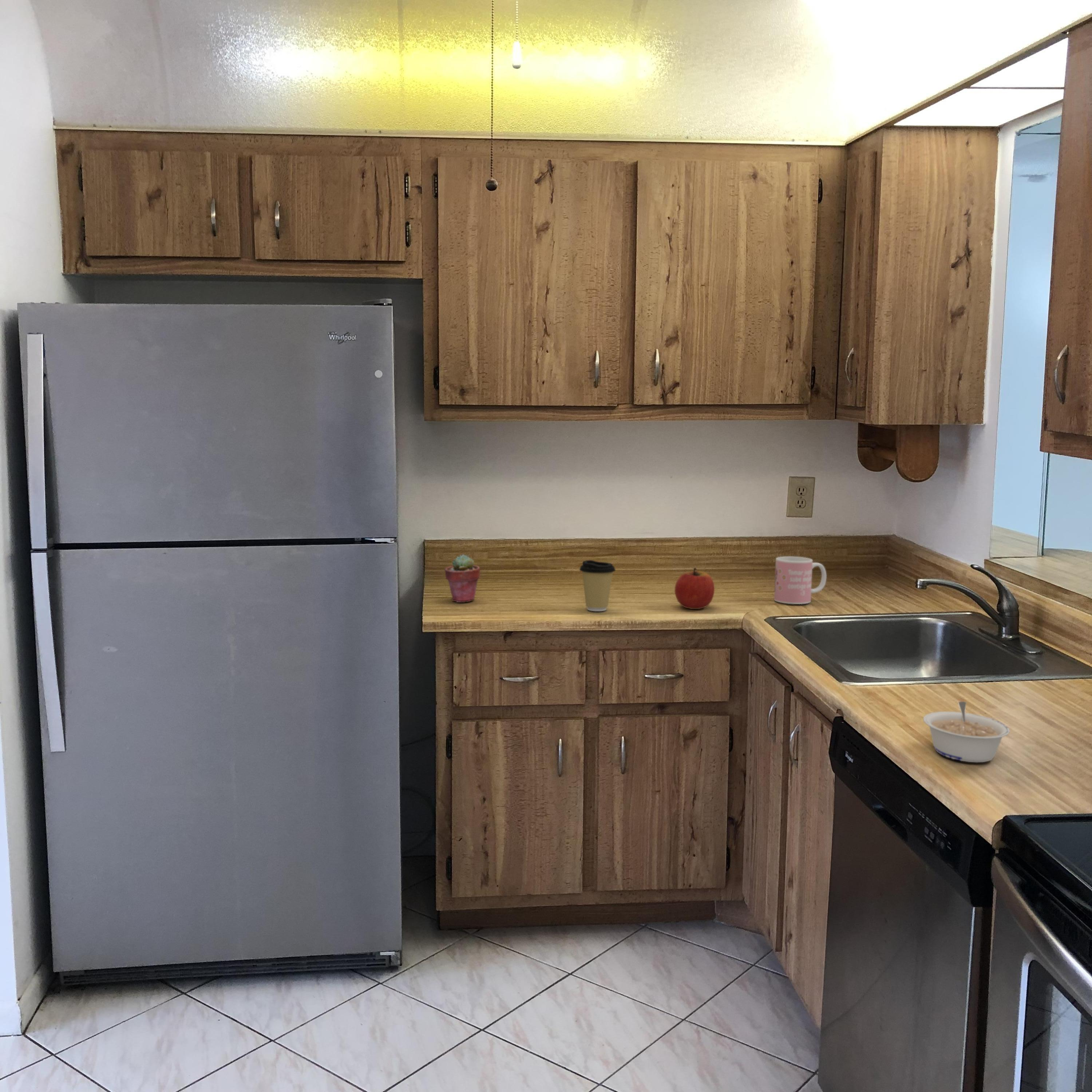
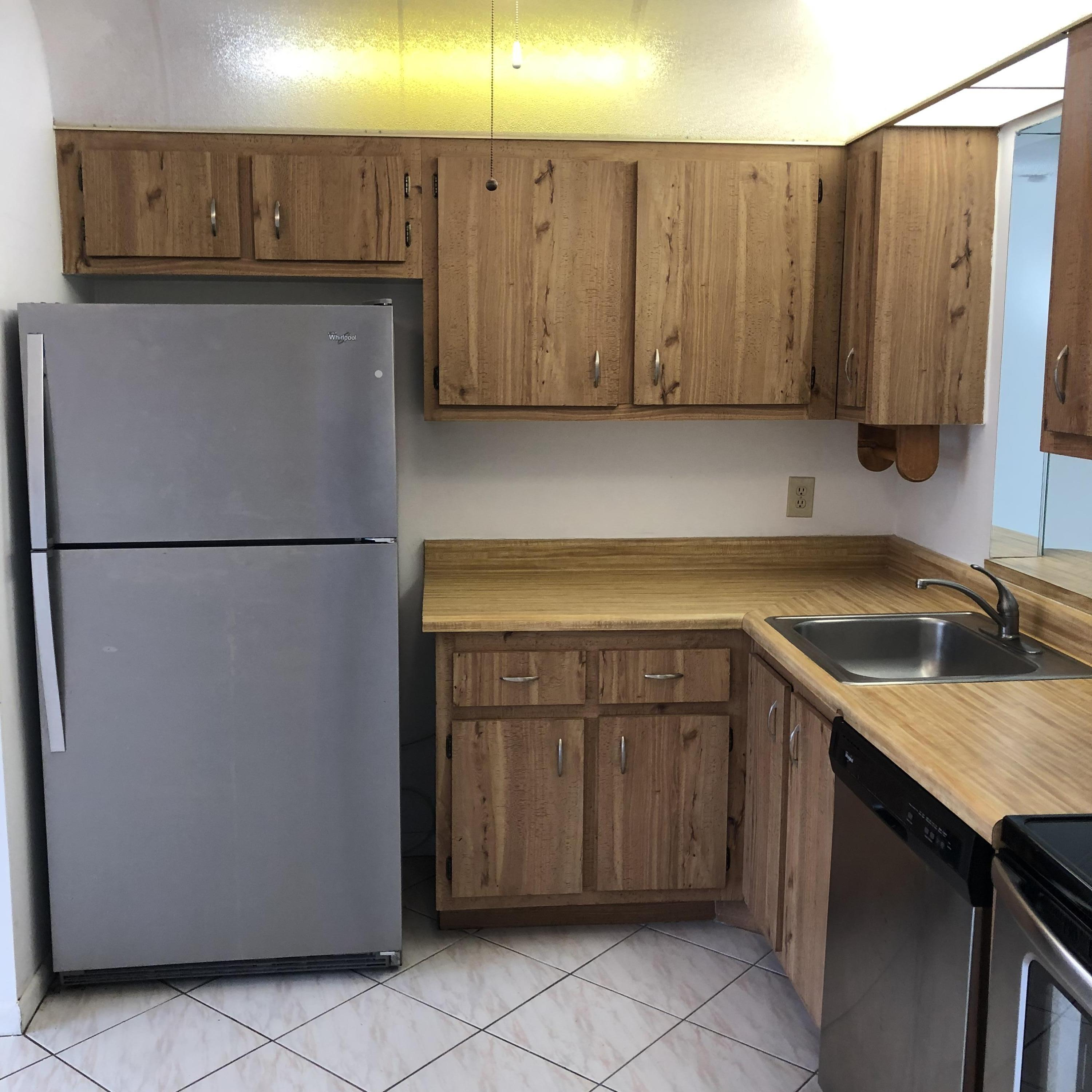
- coffee cup (597, 586)
- potted succulent (463, 577)
- mug (799, 579)
- apple (695, 588)
- legume (962, 734)
